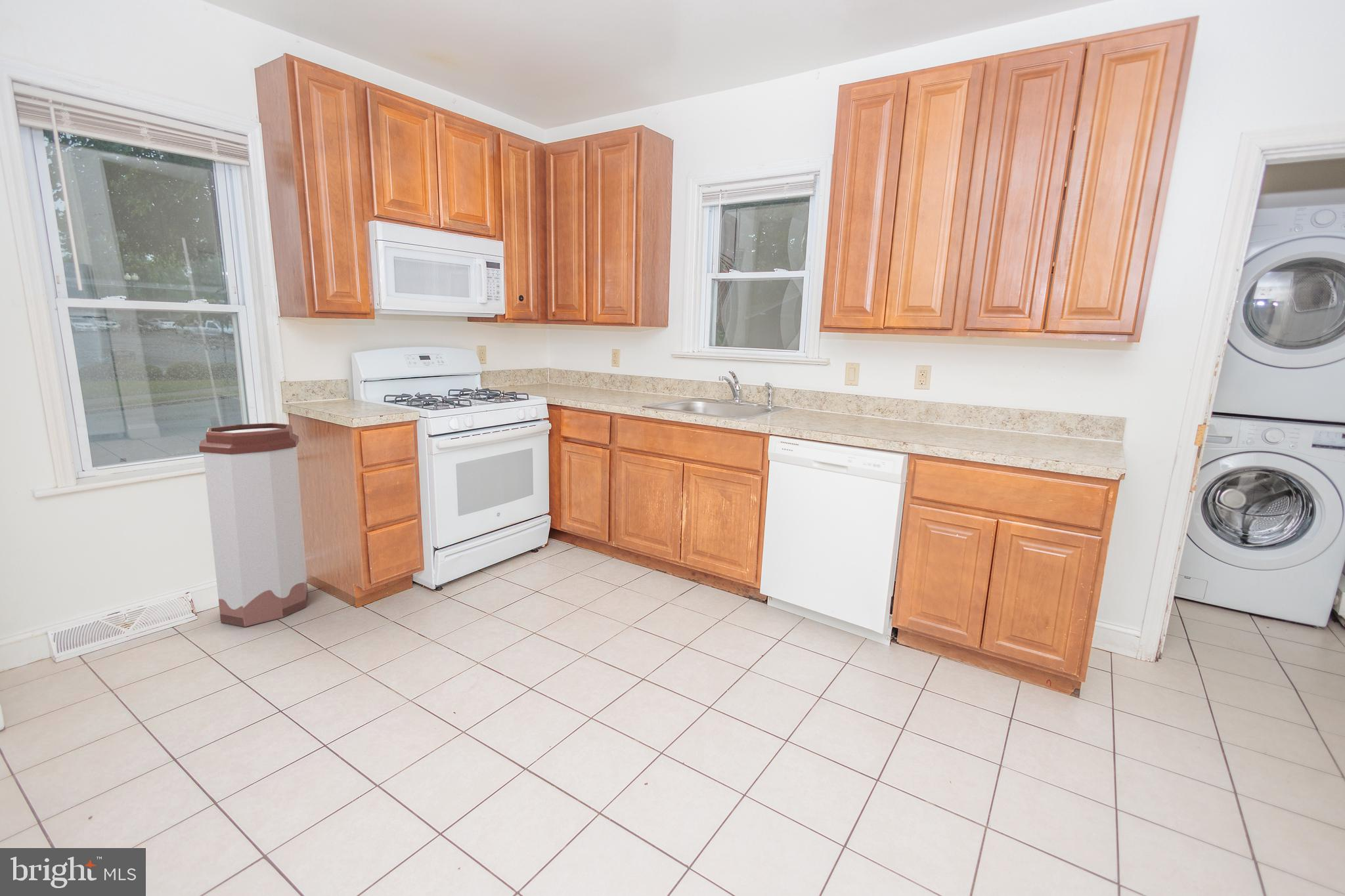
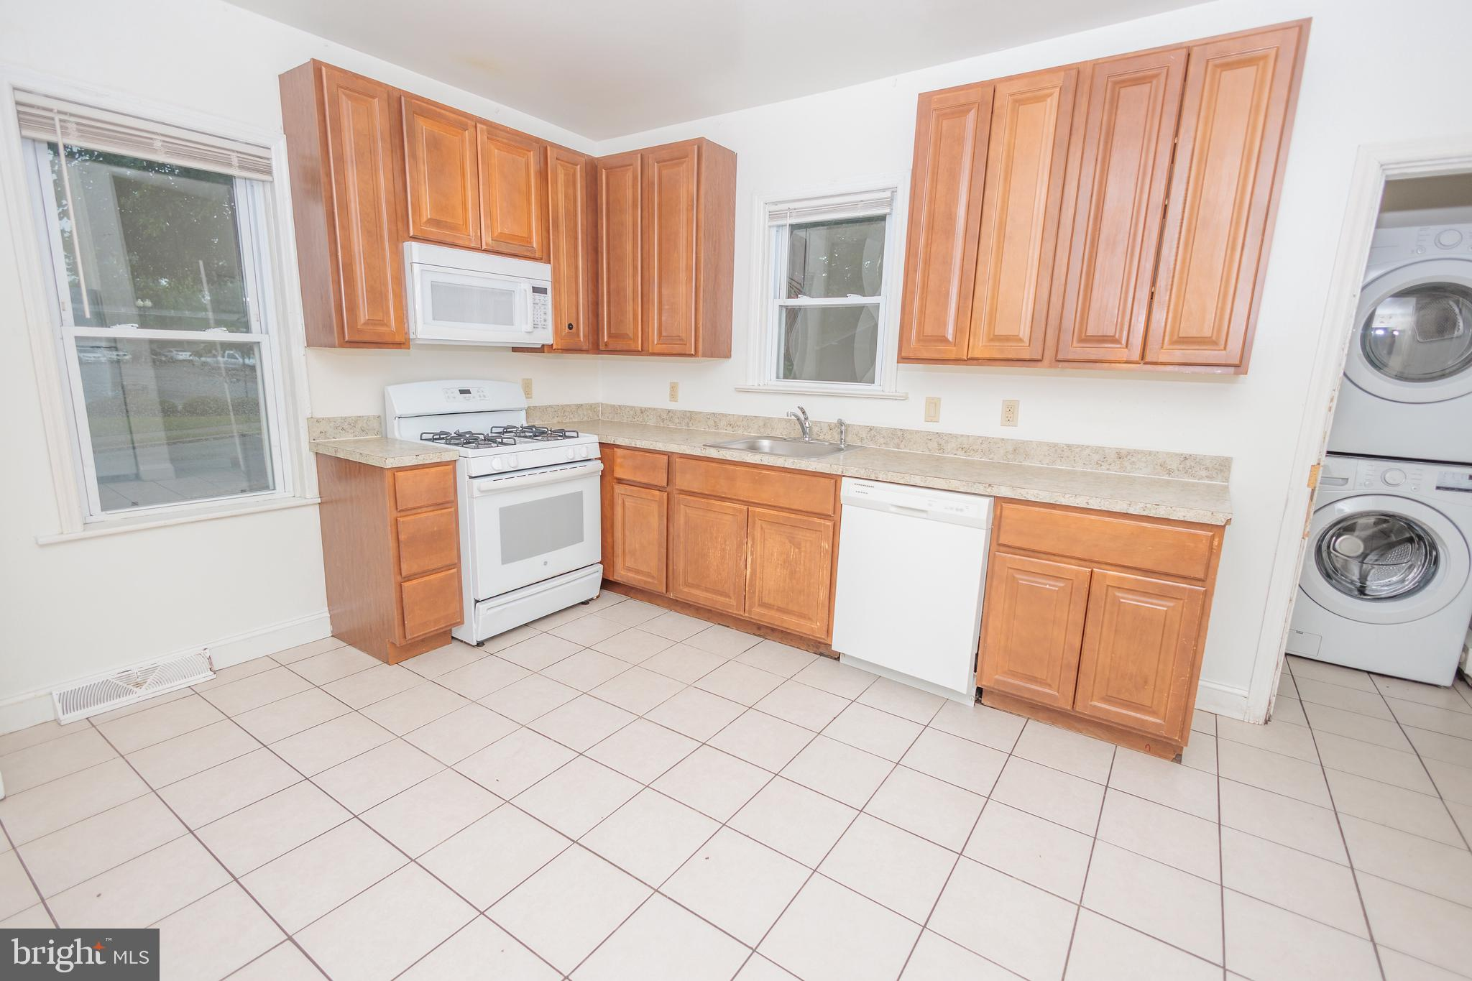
- trash can (257, 520)
